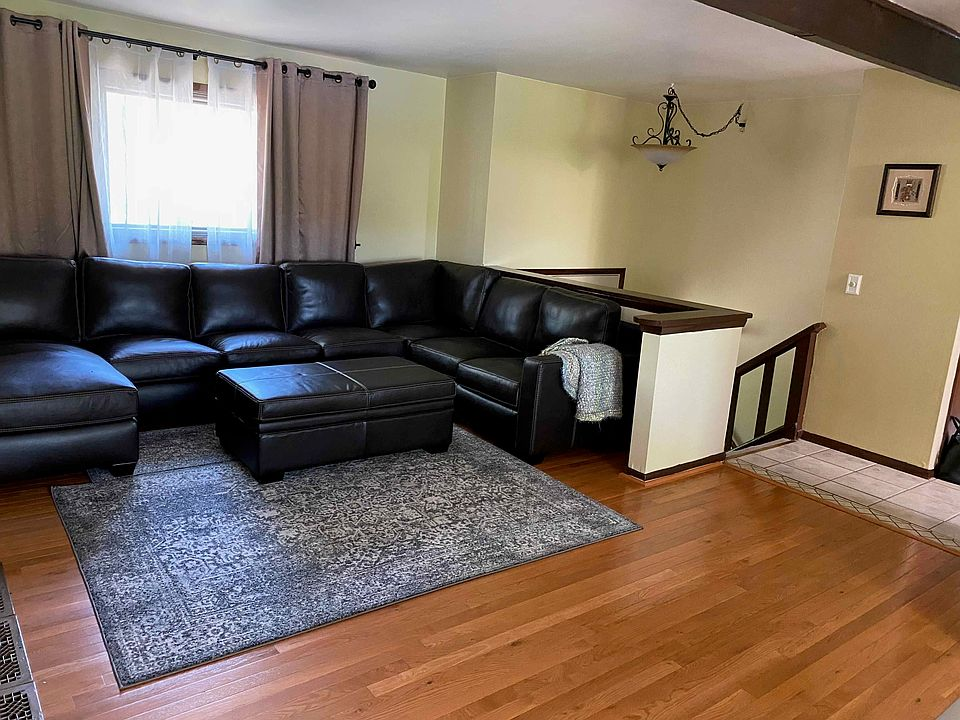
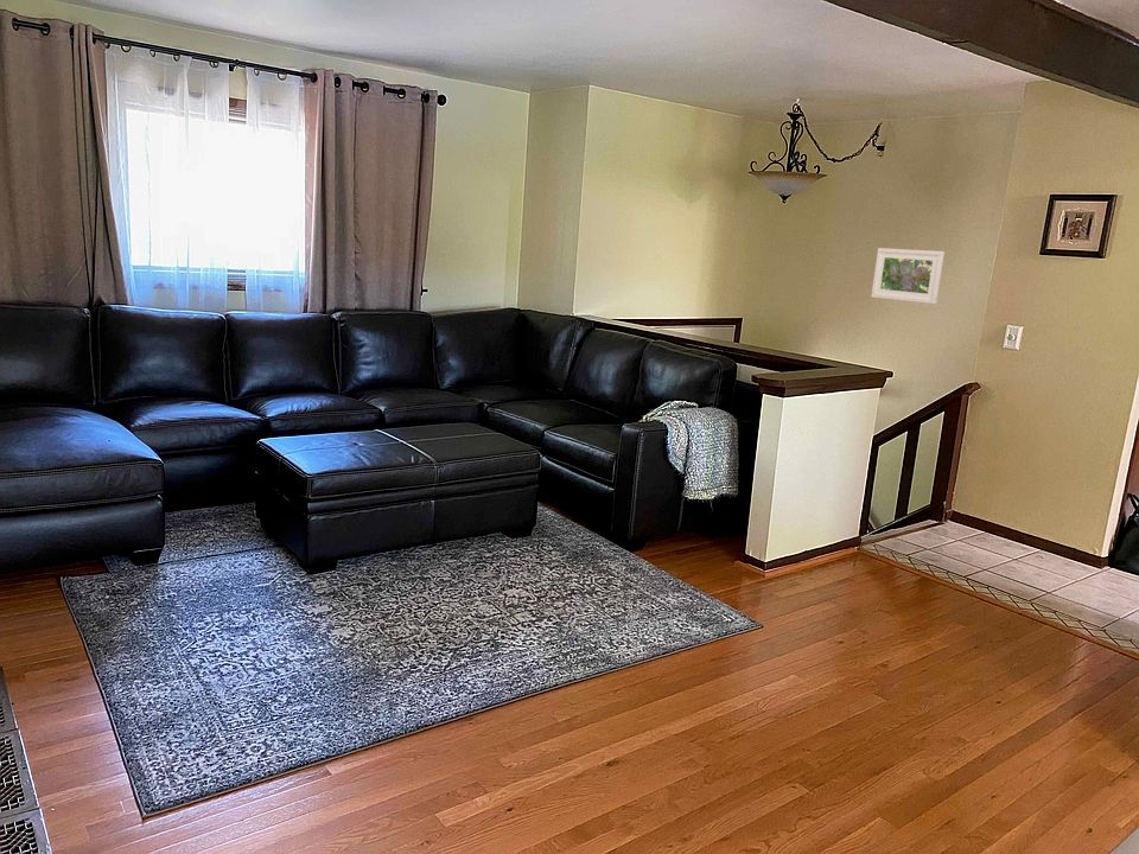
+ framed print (905, 275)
